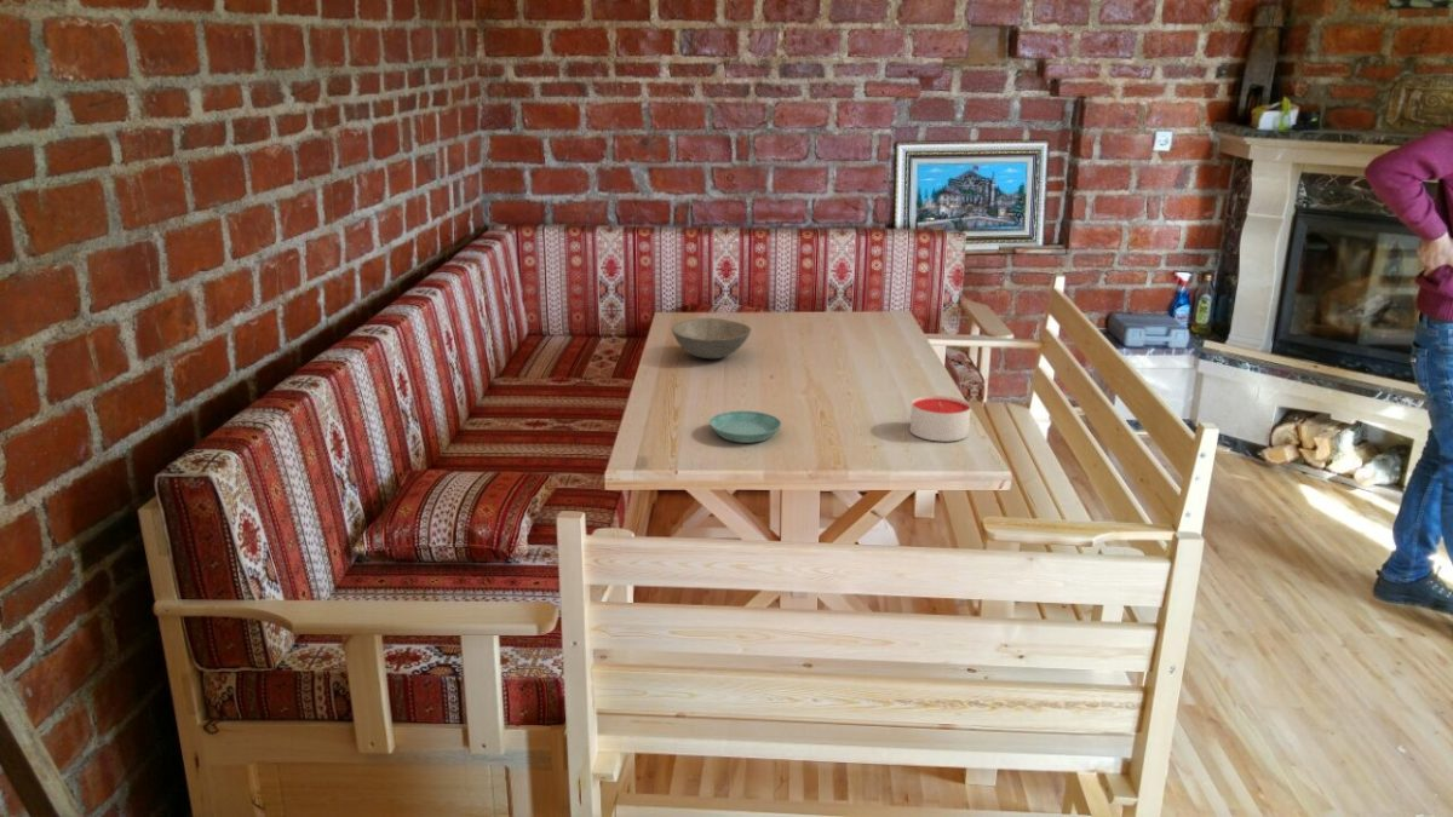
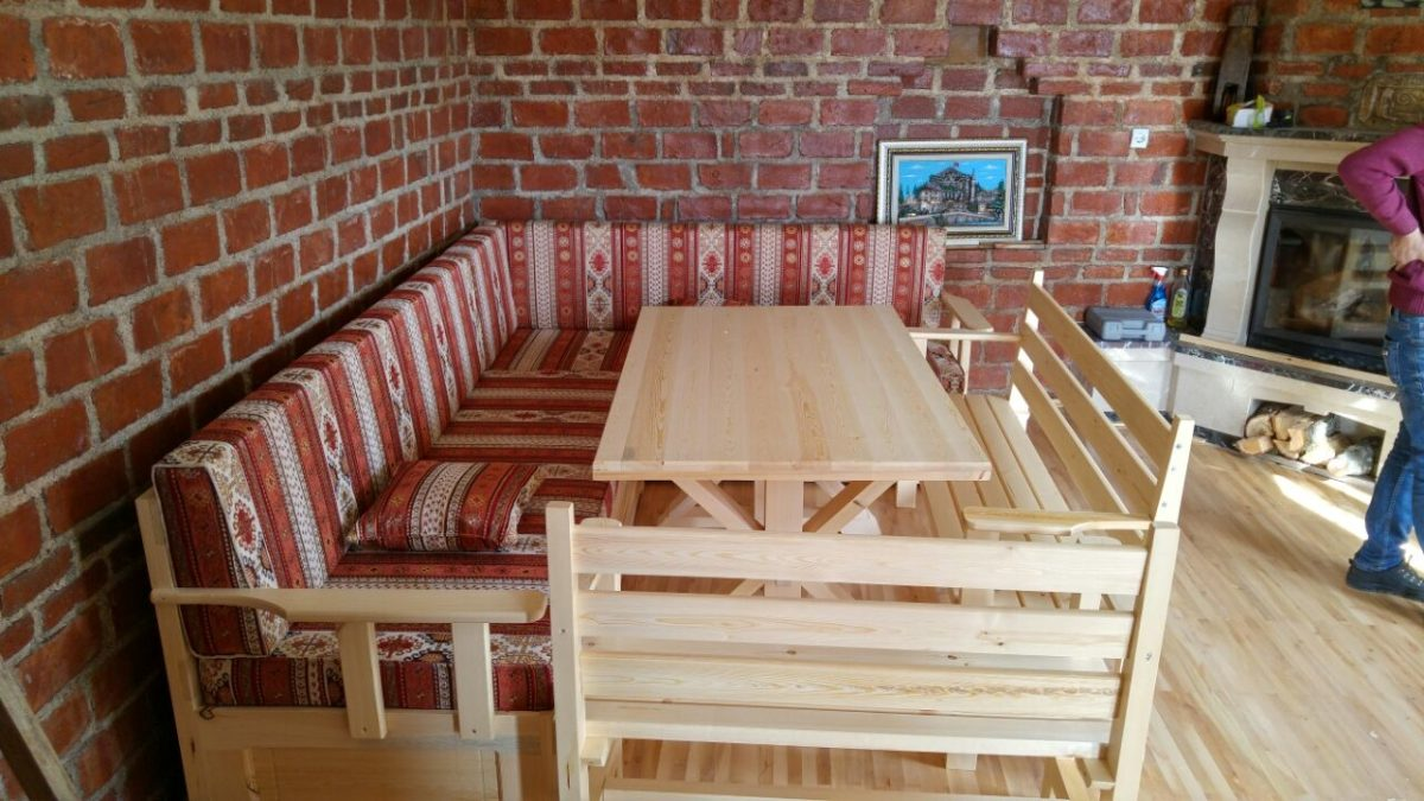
- saucer (745, 427)
- soup bowl (711, 341)
- candle (940, 416)
